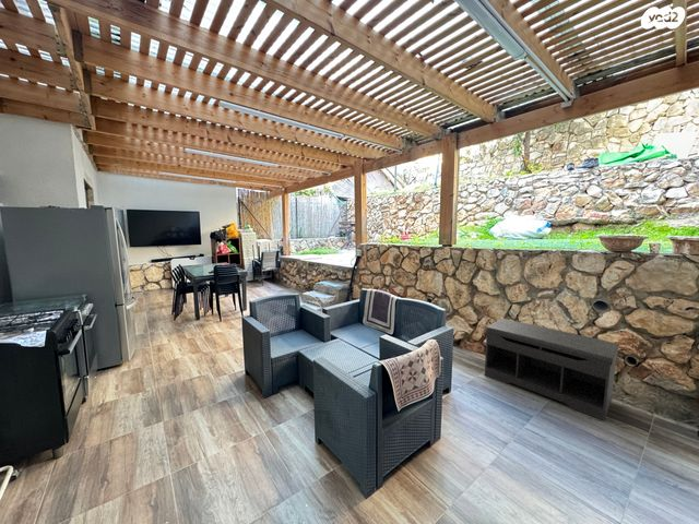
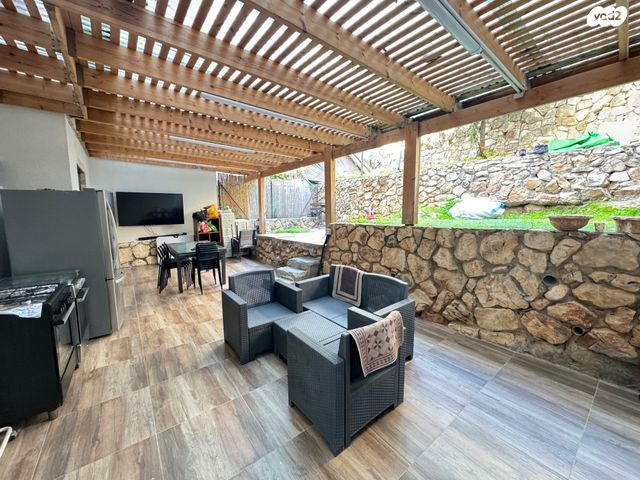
- bench (545, 360)
